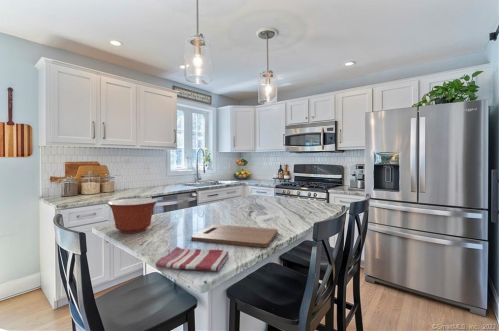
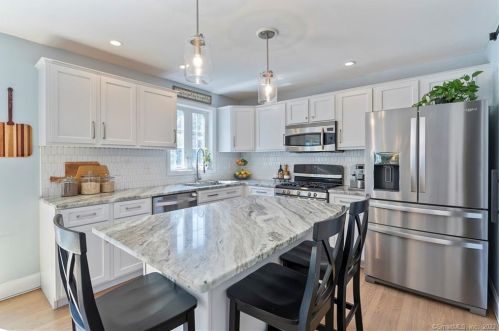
- cutting board (236, 234)
- mixing bowl (133, 215)
- dish towel (194, 258)
